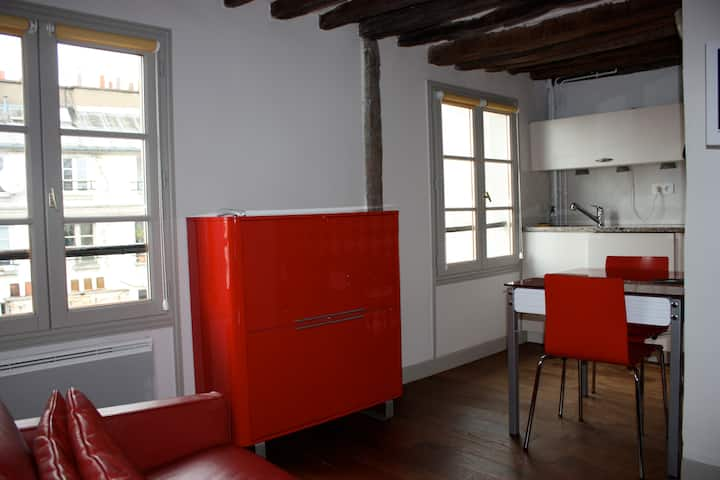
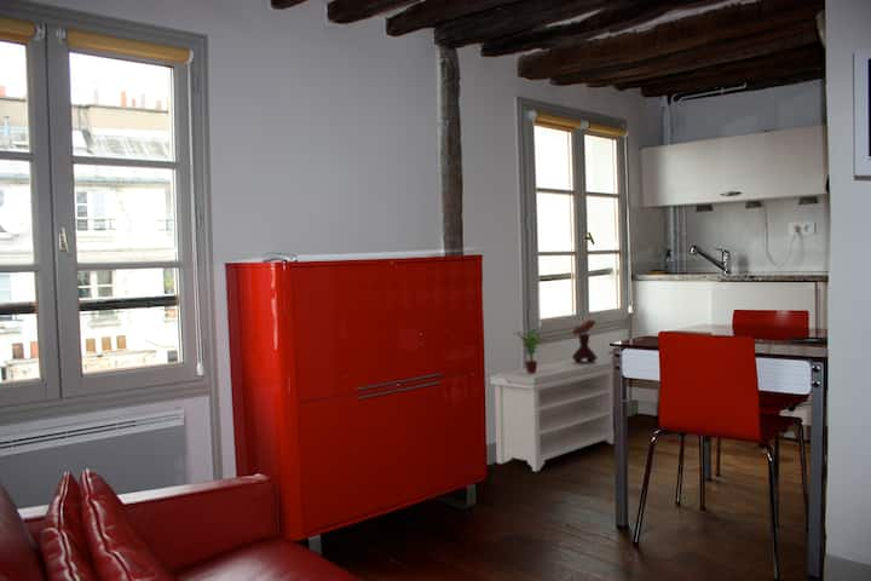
+ mushroom (583, 340)
+ bench (556, 409)
+ potted plant (532, 351)
